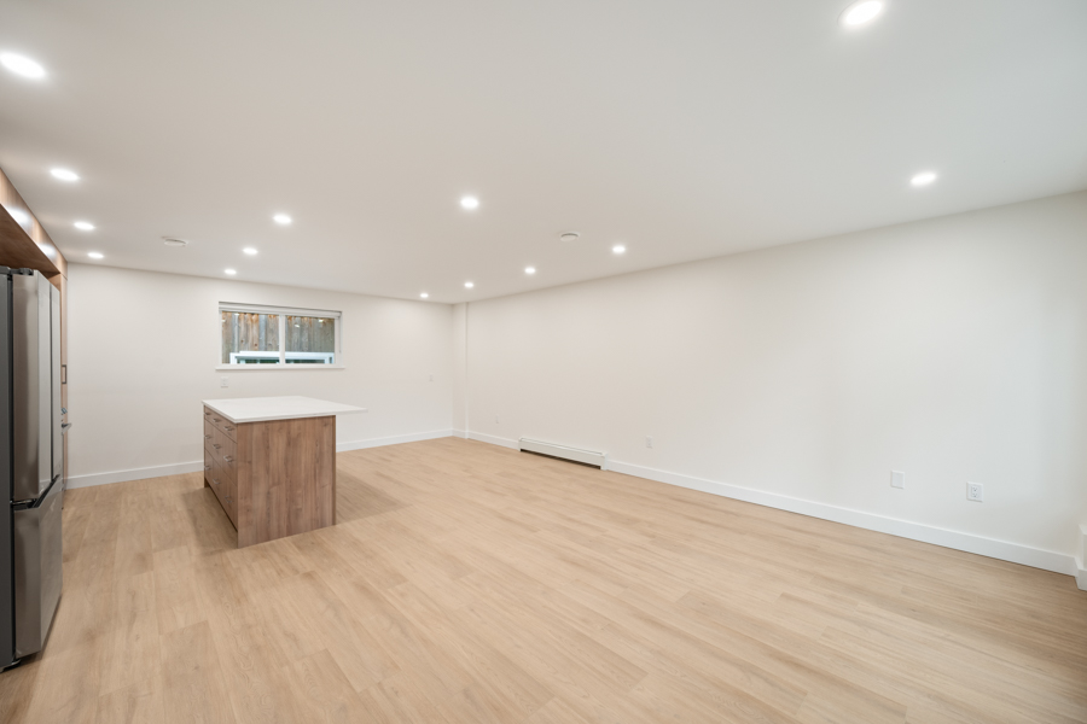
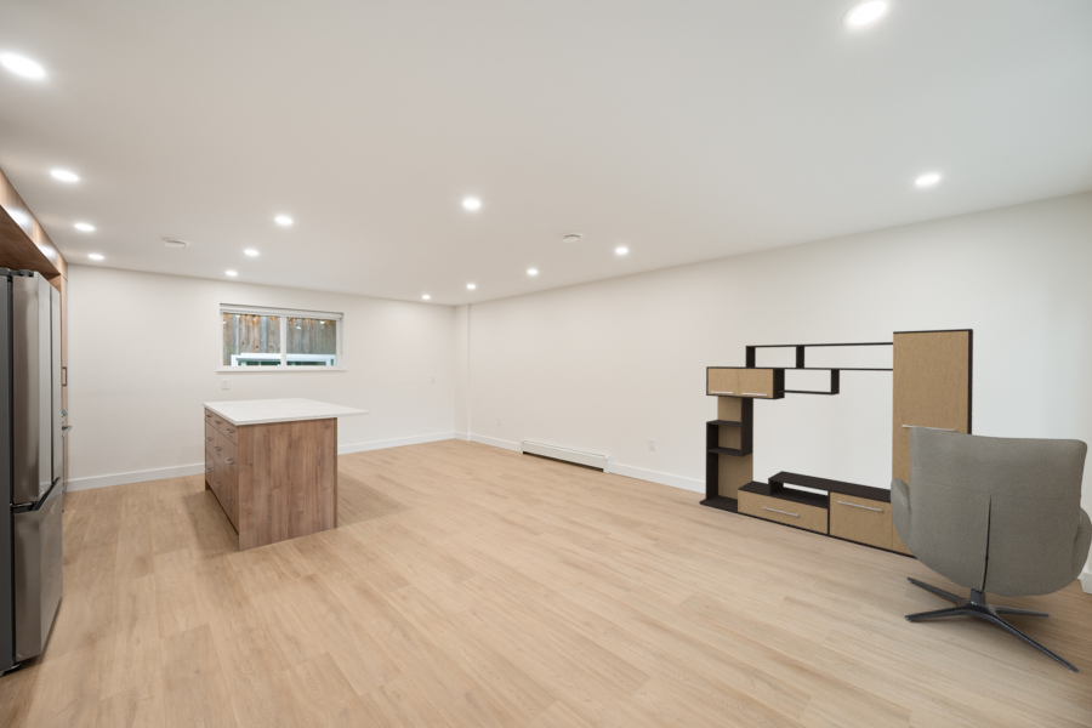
+ chair (979, 523)
+ media console (814, 393)
